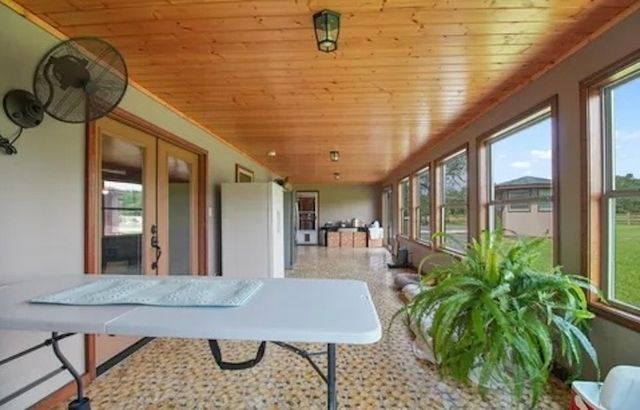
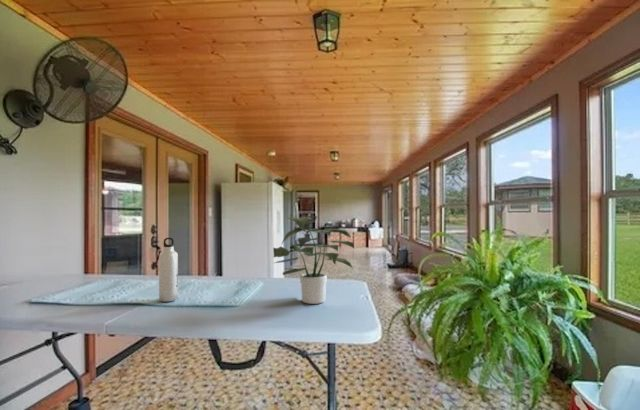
+ potted plant (315, 258)
+ water bottle (168, 268)
